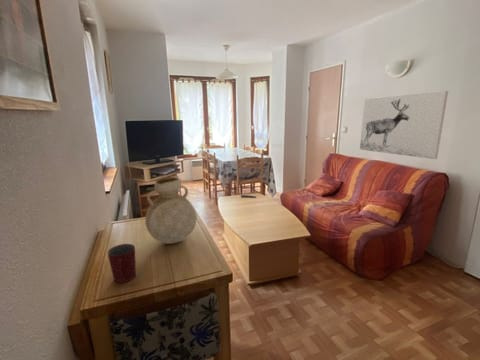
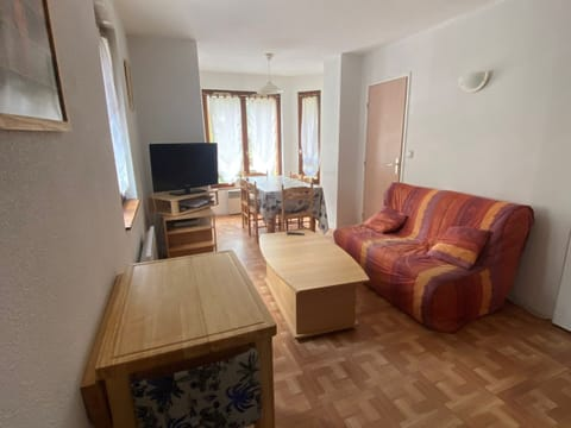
- wall art (396, 125)
- vase (171, 211)
- mug (122, 265)
